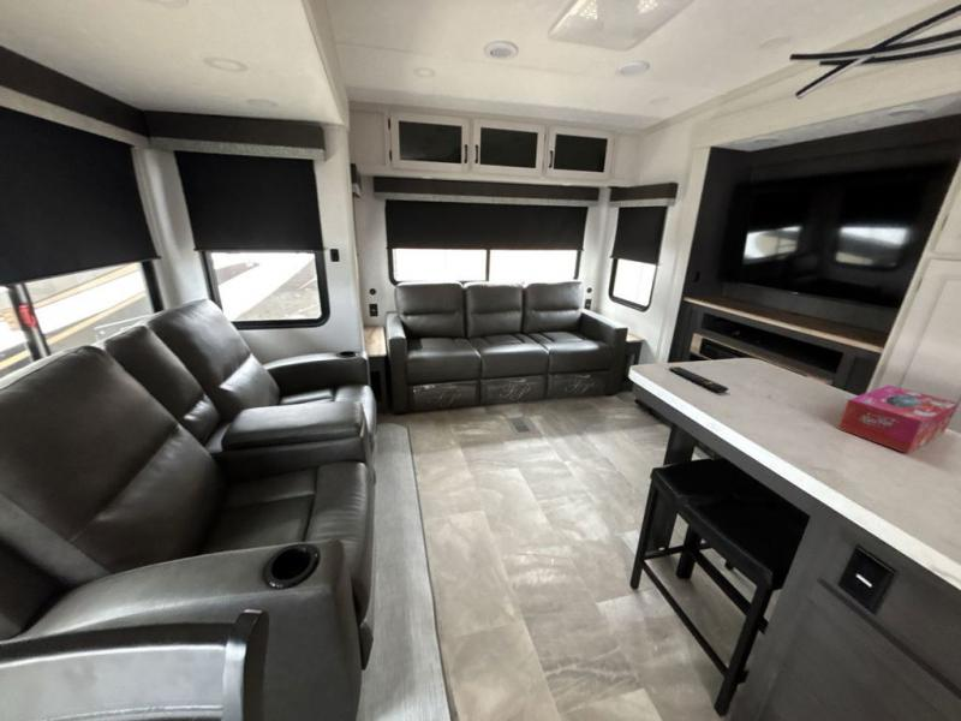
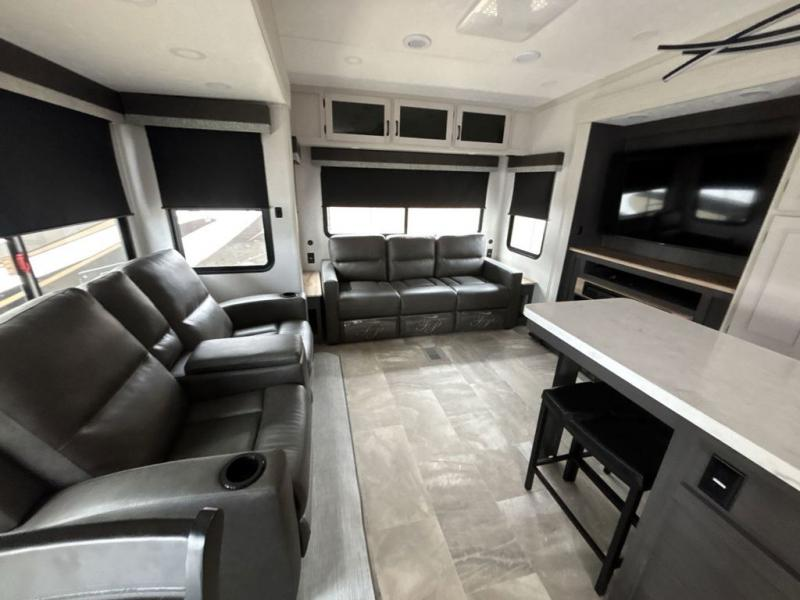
- tissue box (896, 416)
- remote control (696, 379)
